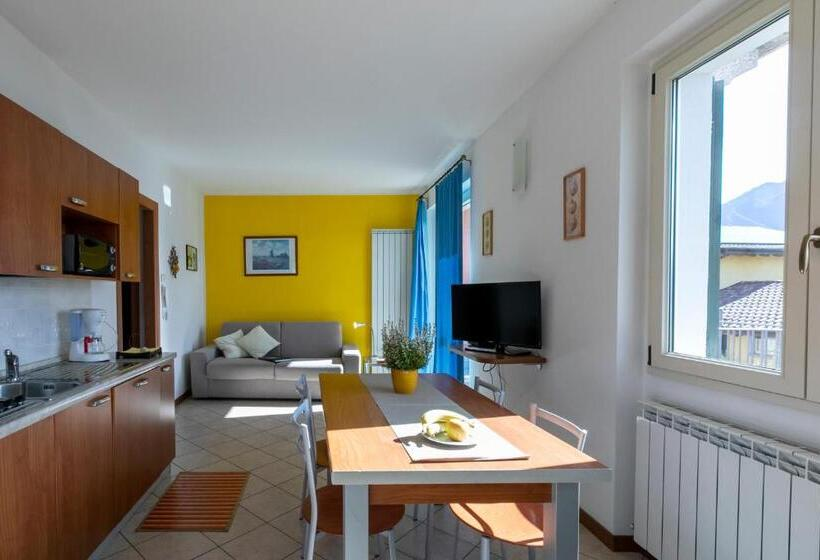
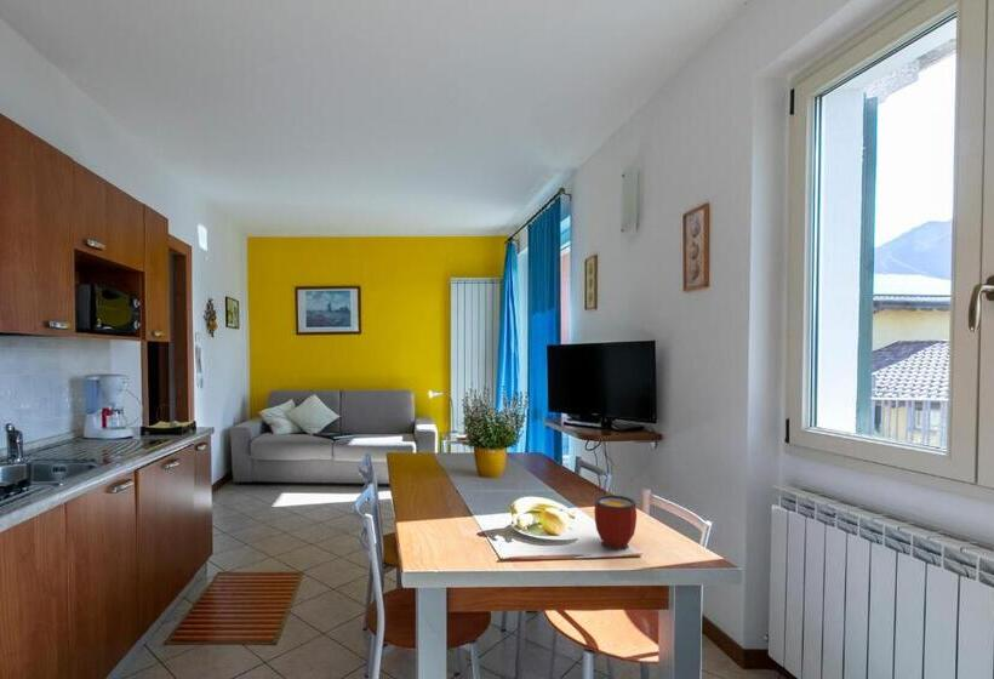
+ mug (617, 520)
